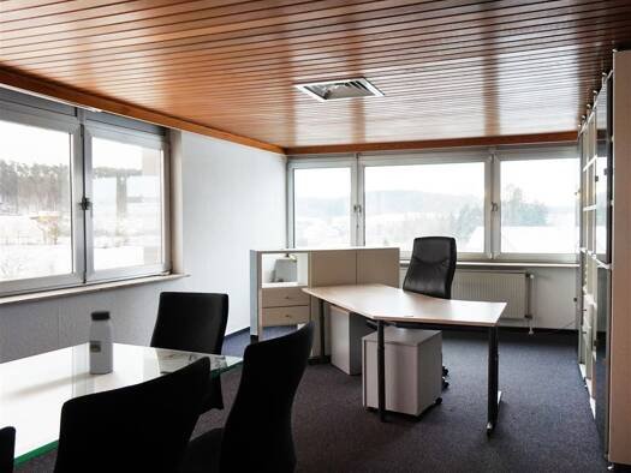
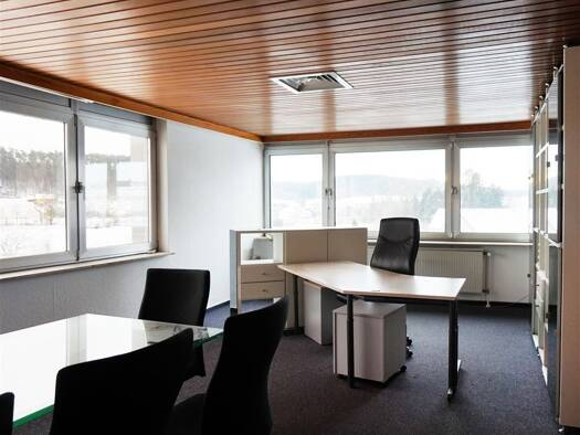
- water bottle (101, 341)
